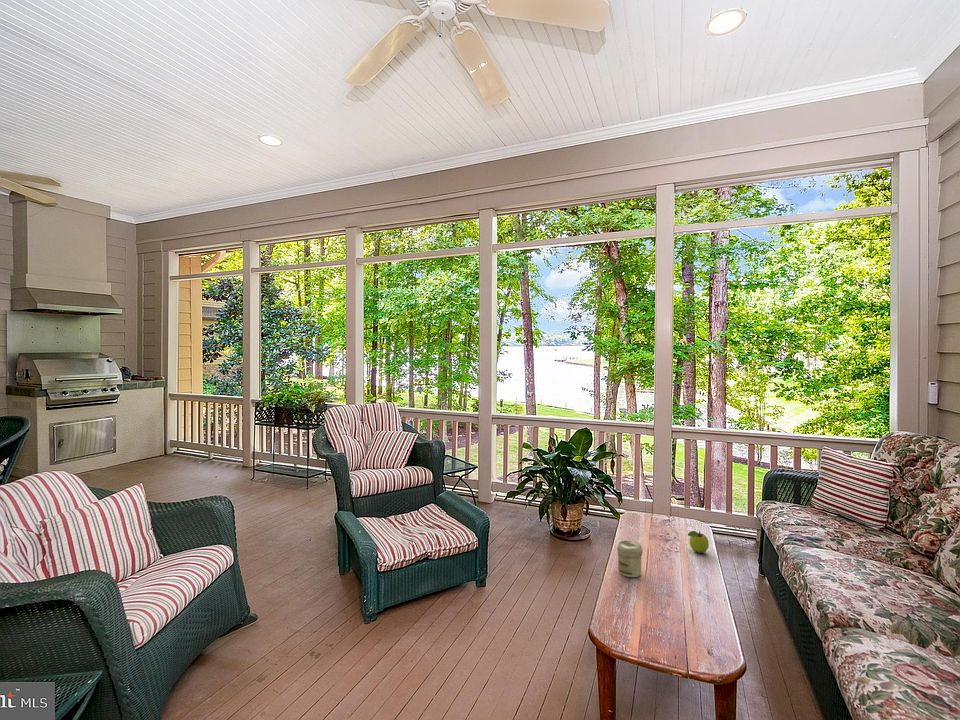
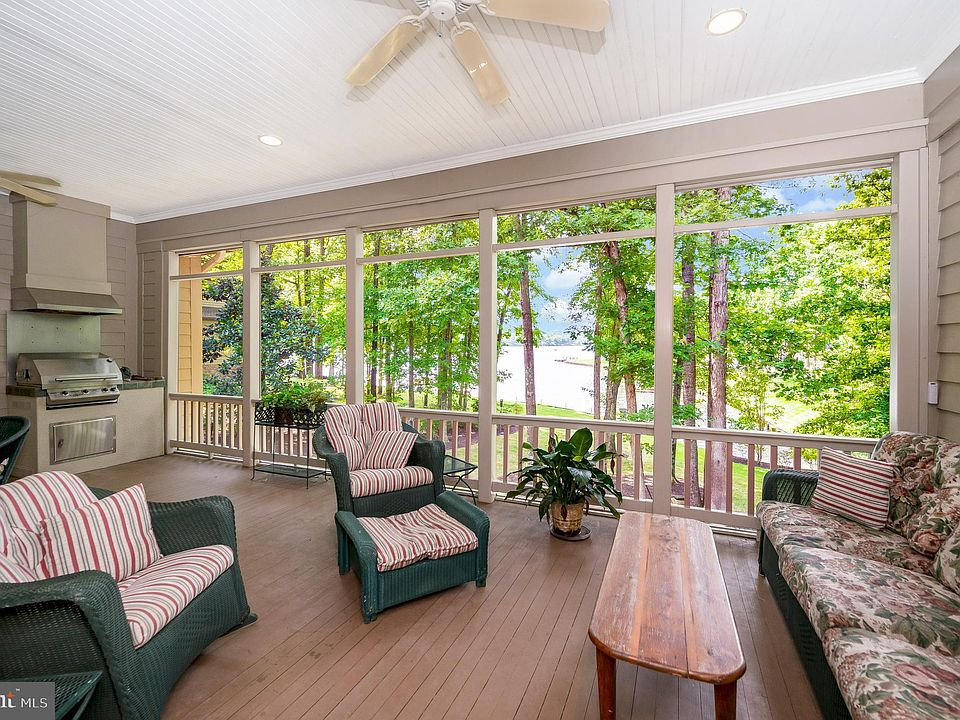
- fruit (697, 541)
- jar (629, 558)
